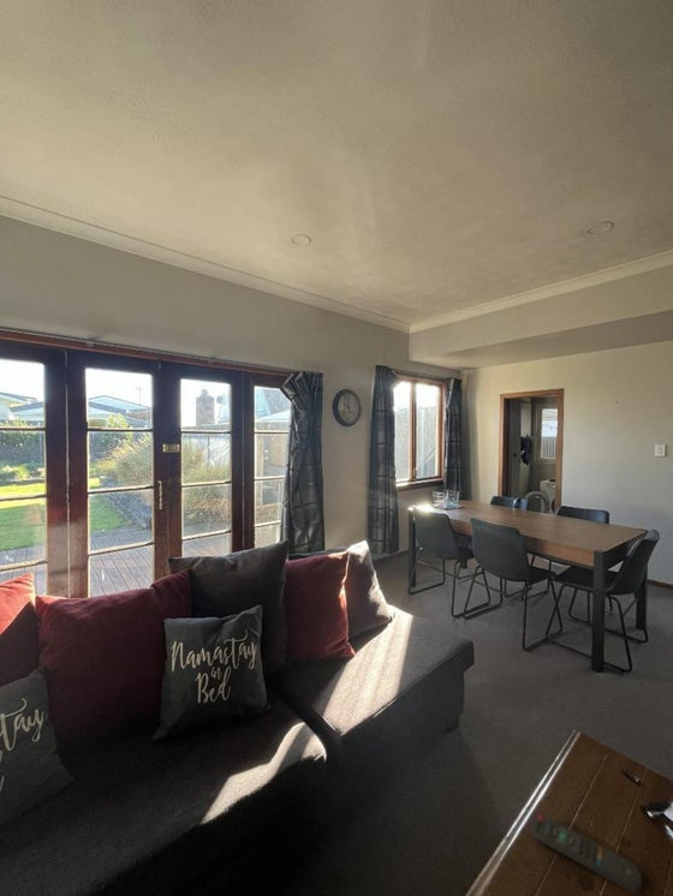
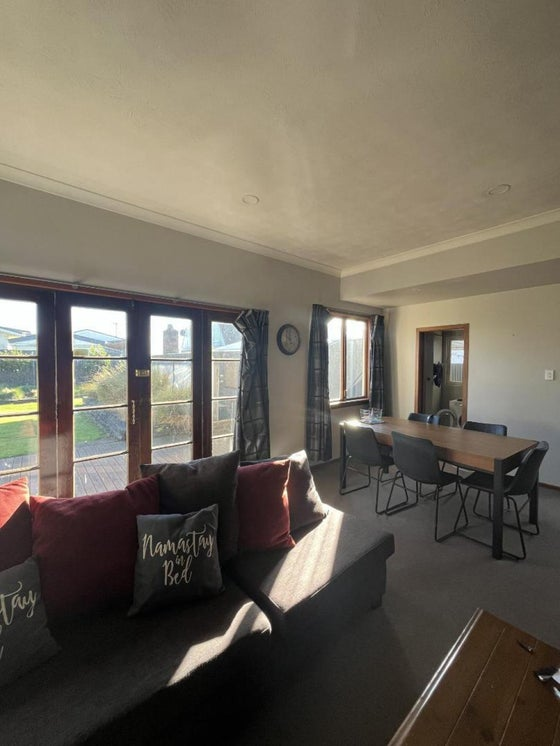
- remote control (582, 849)
